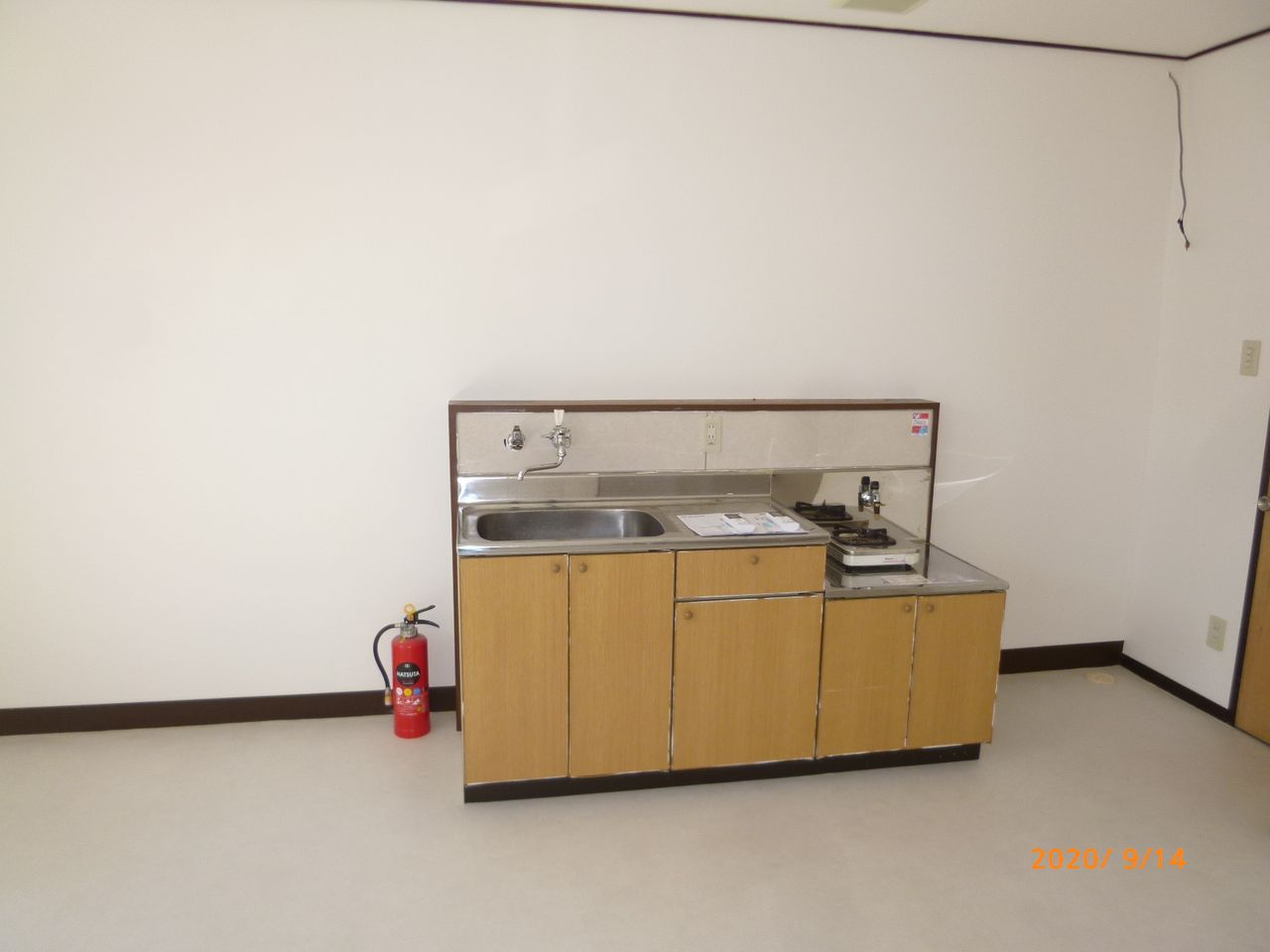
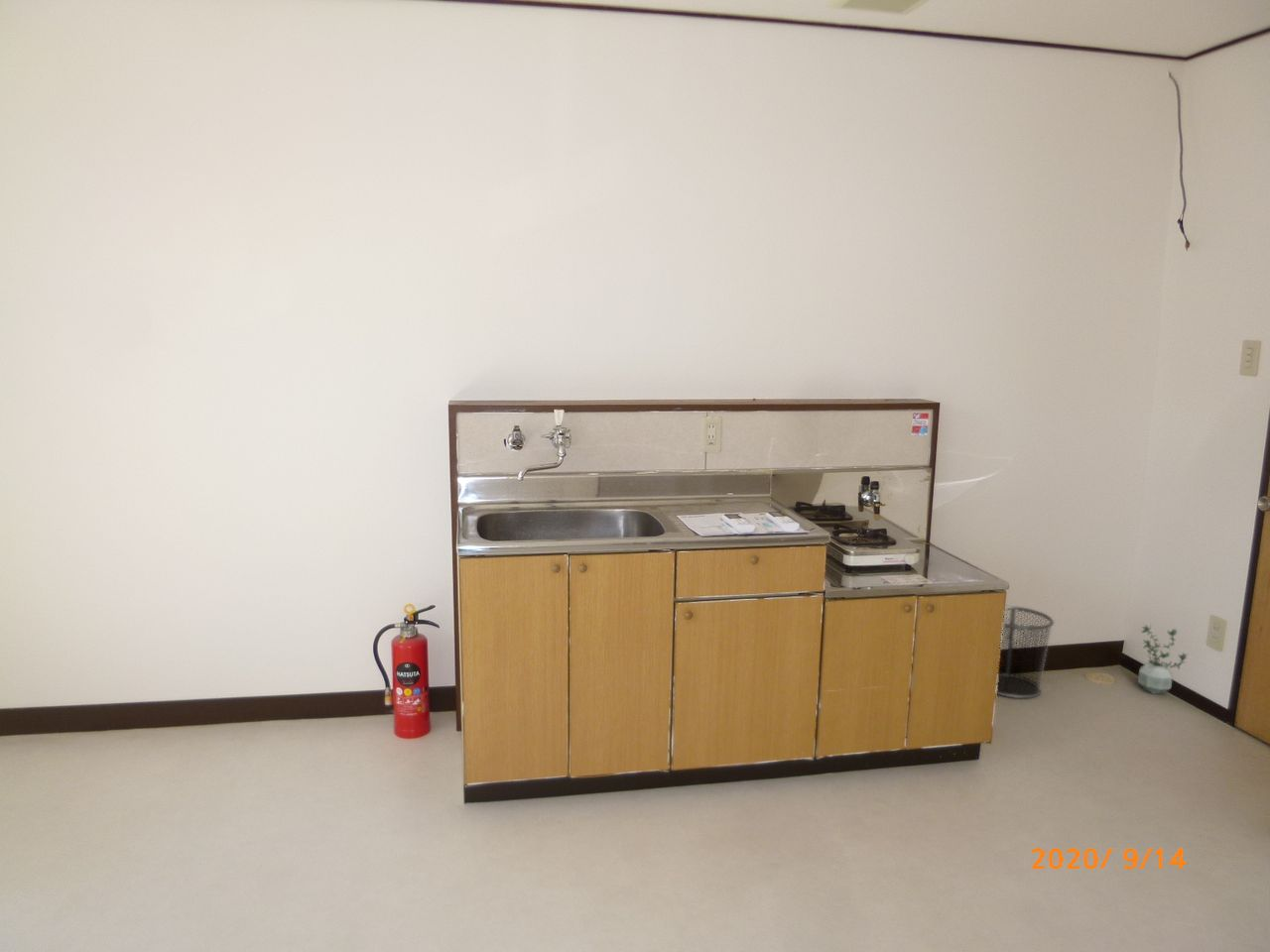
+ potted plant (1162, 661)
+ waste bin (1012, 652)
